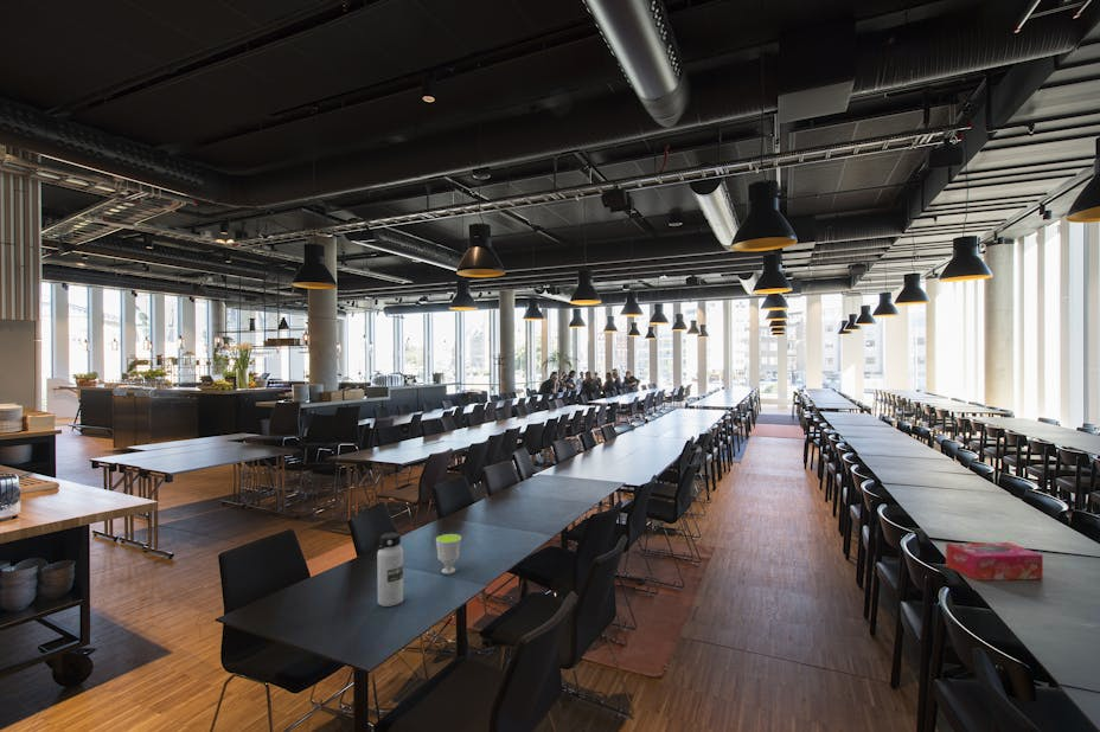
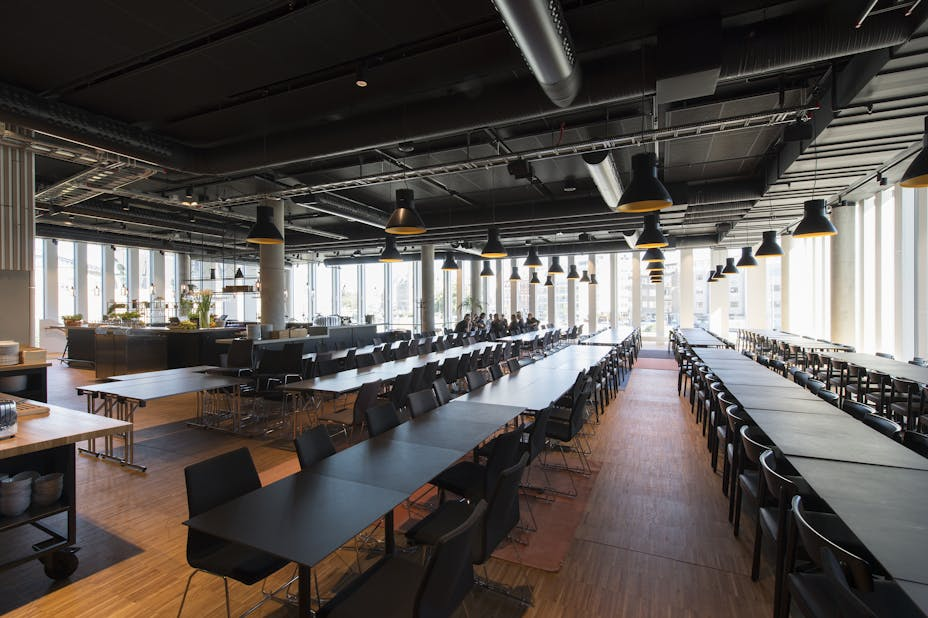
- tissue box (992, 560)
- water bottle (390, 567)
- cup (448, 554)
